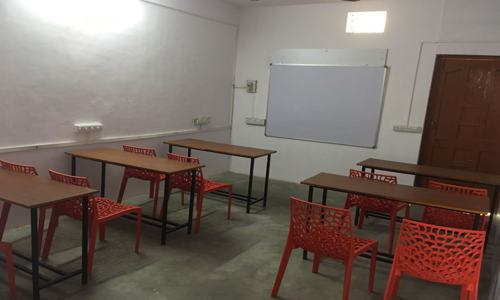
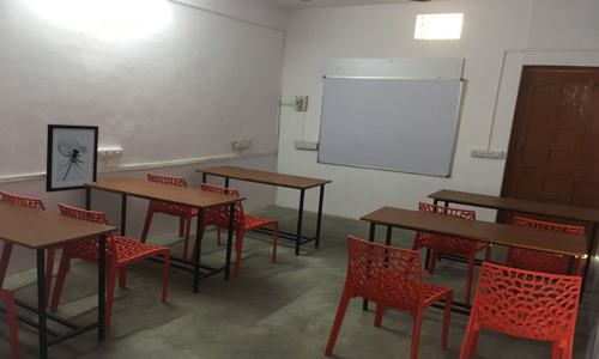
+ wall art (73, 157)
